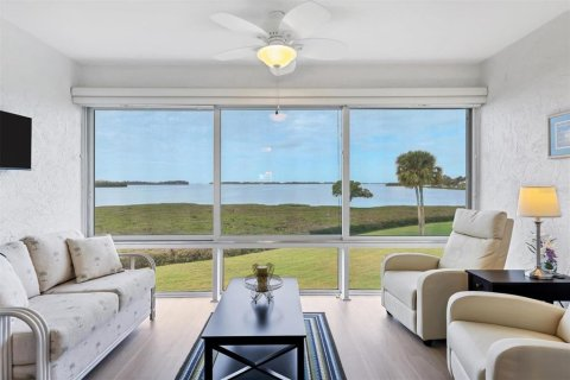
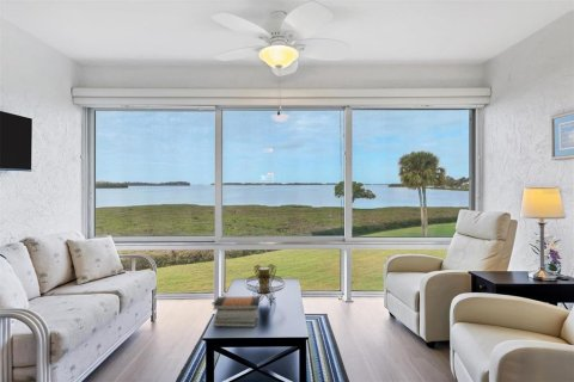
+ book stack (237, 310)
